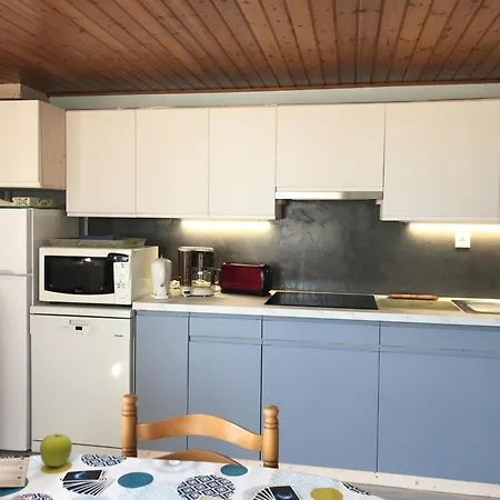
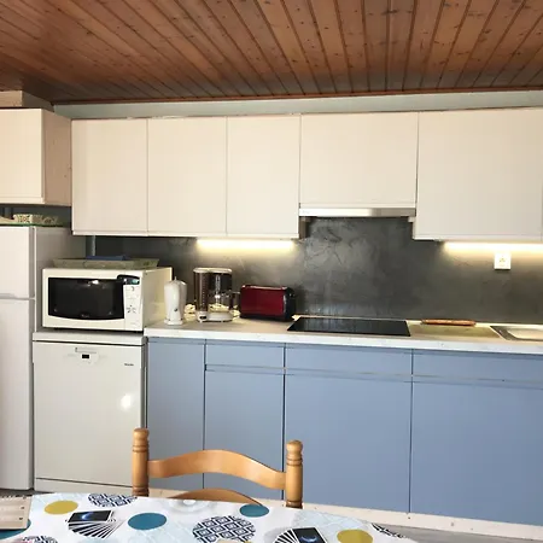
- fruit (56, 449)
